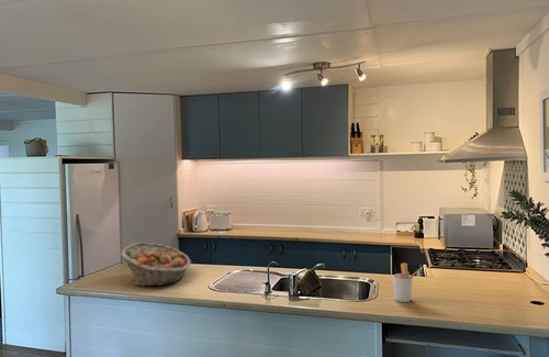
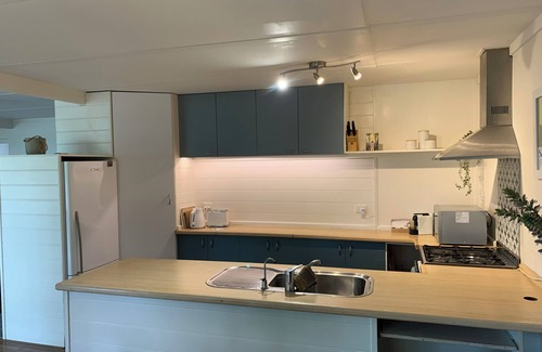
- fruit basket (157, 261)
- utensil holder (407, 282)
